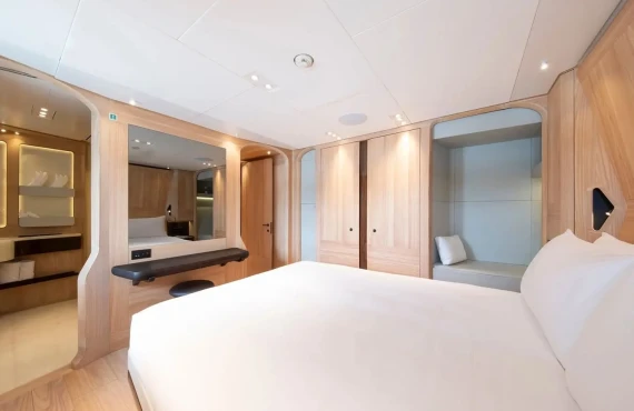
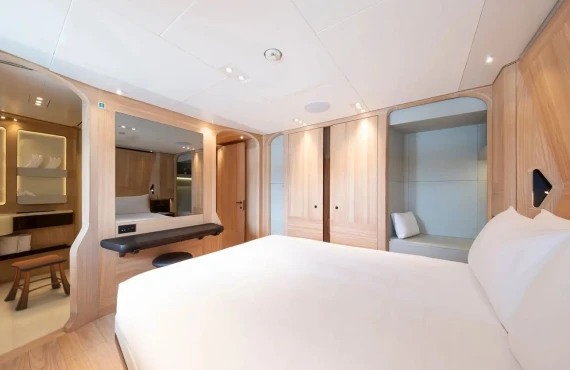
+ stool (40, 279)
